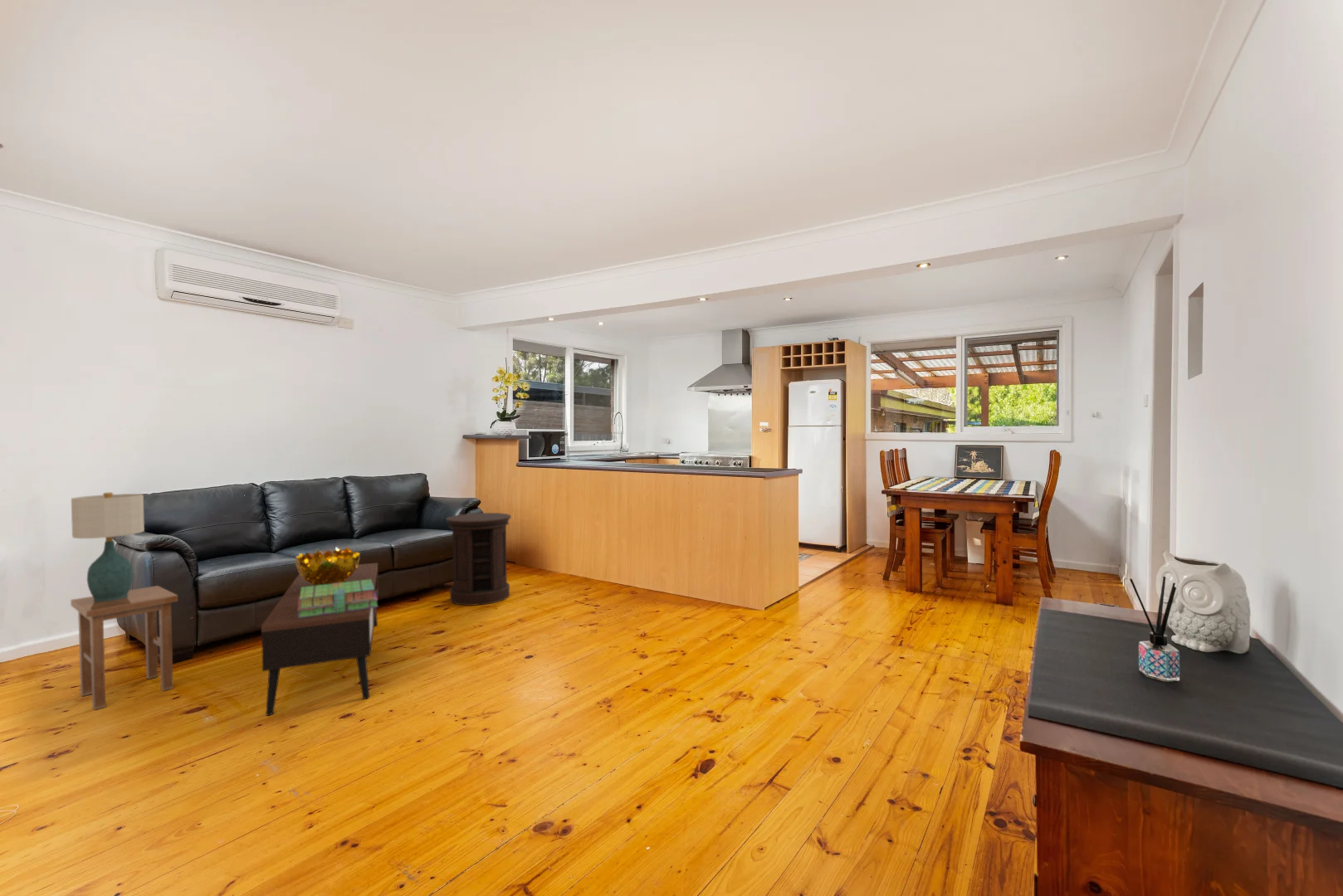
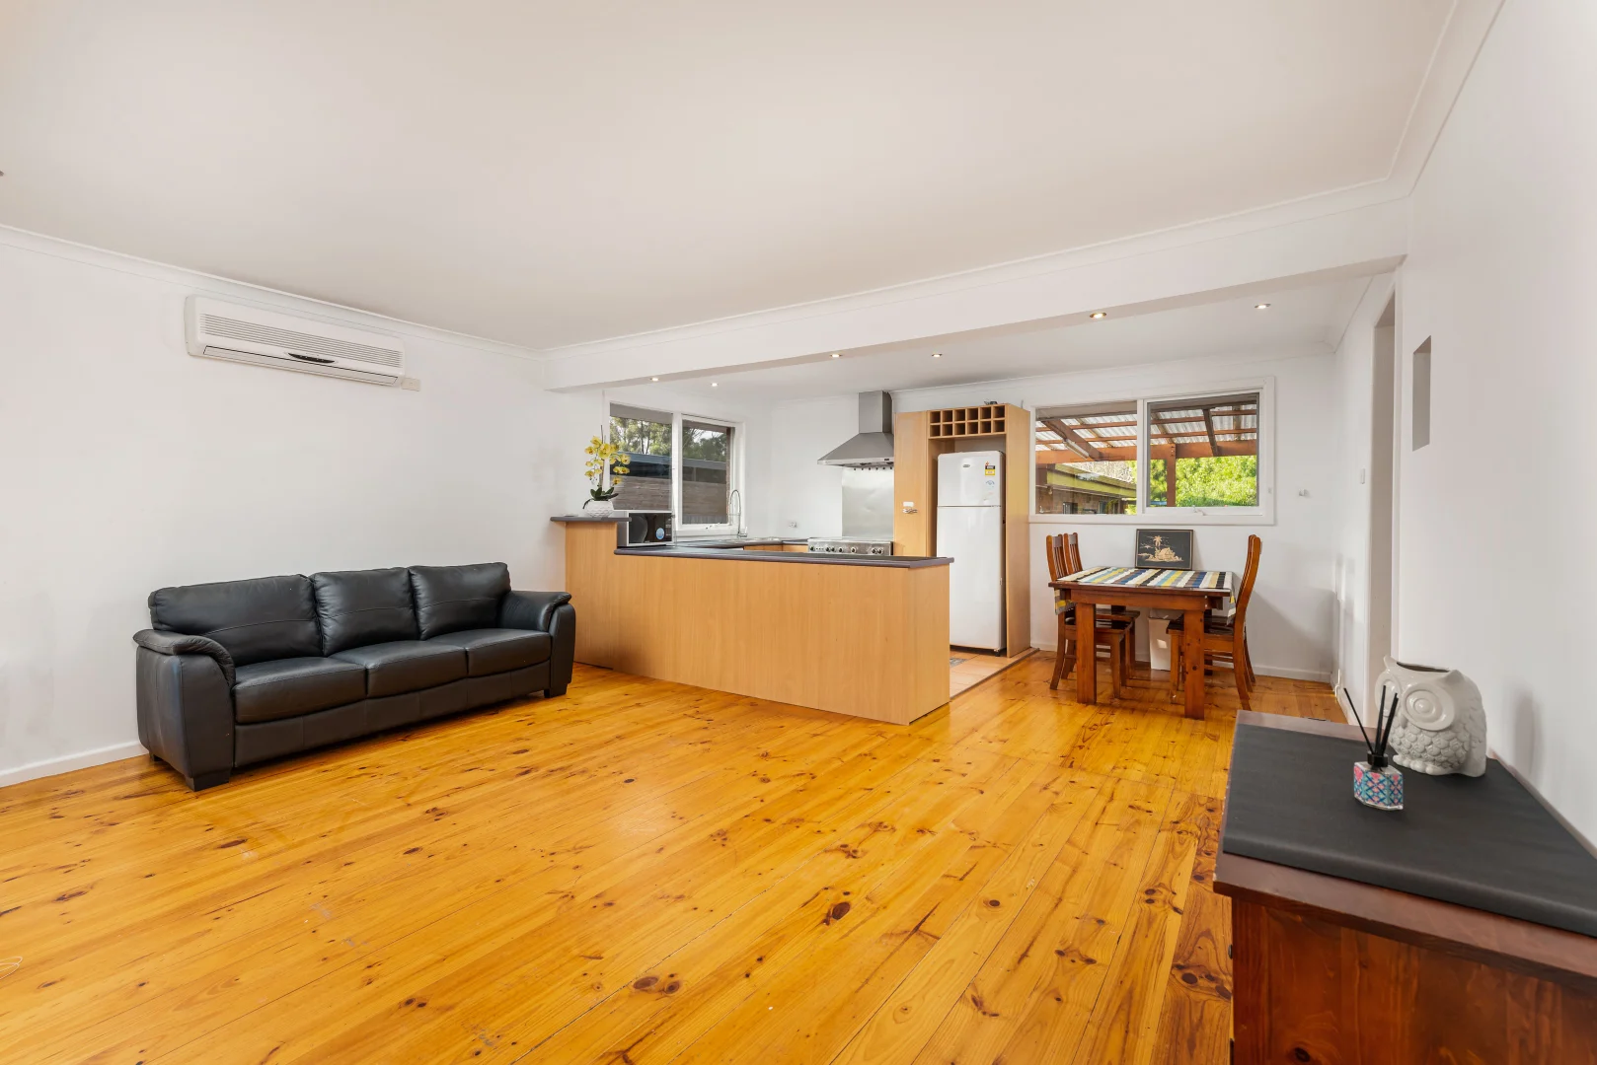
- side table (479, 557)
- decorative bowl (328, 568)
- stack of books (338, 597)
- coffee table (331, 625)
- table lamp (109, 544)
- stool (145, 642)
